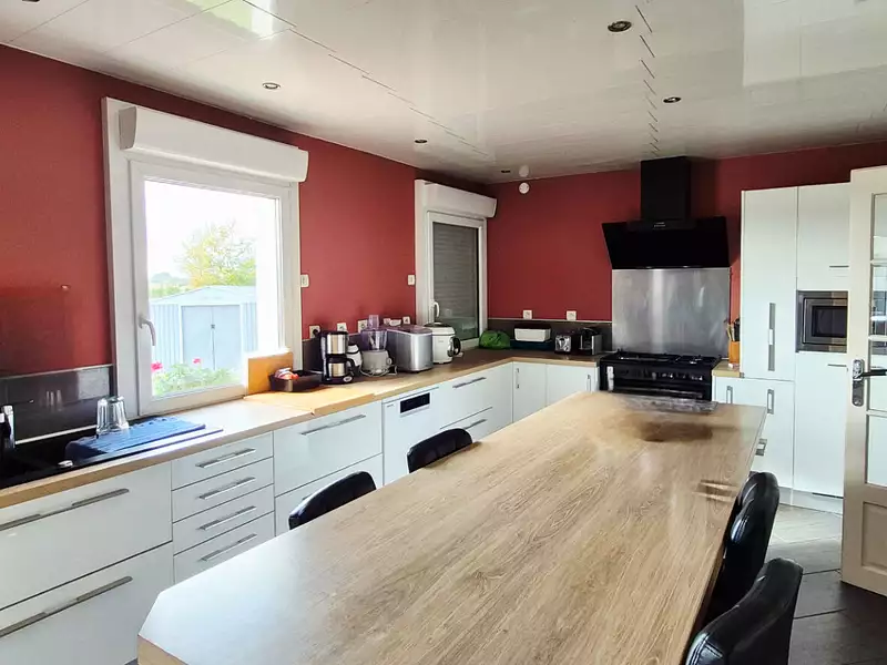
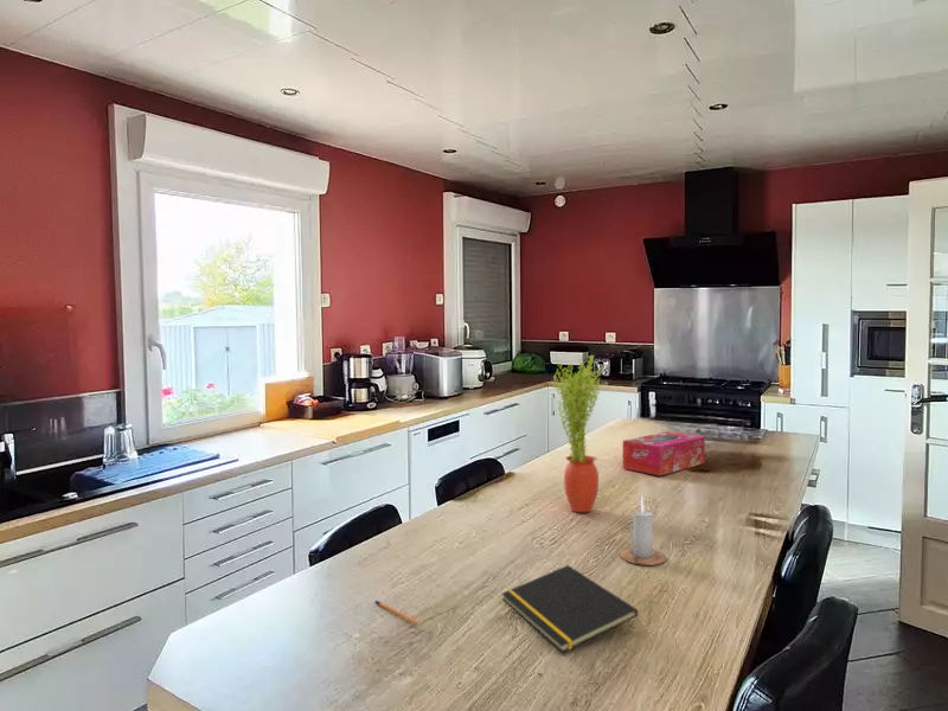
+ potted plant (576, 431)
+ notepad (565, 603)
+ tissue box (664, 451)
+ pen (396, 611)
+ candle (642, 525)
